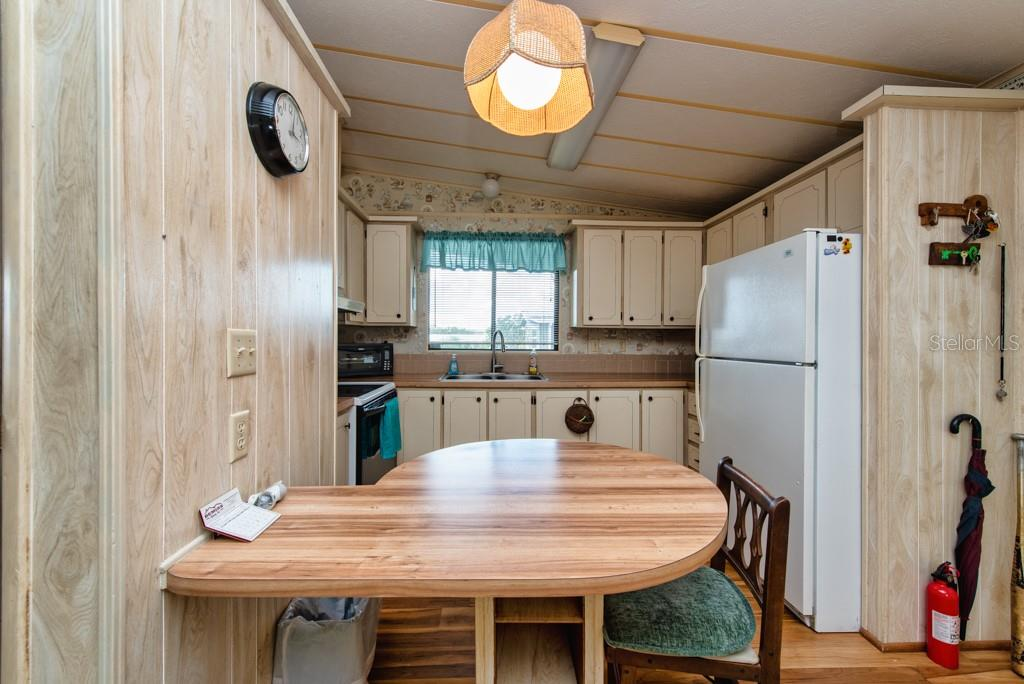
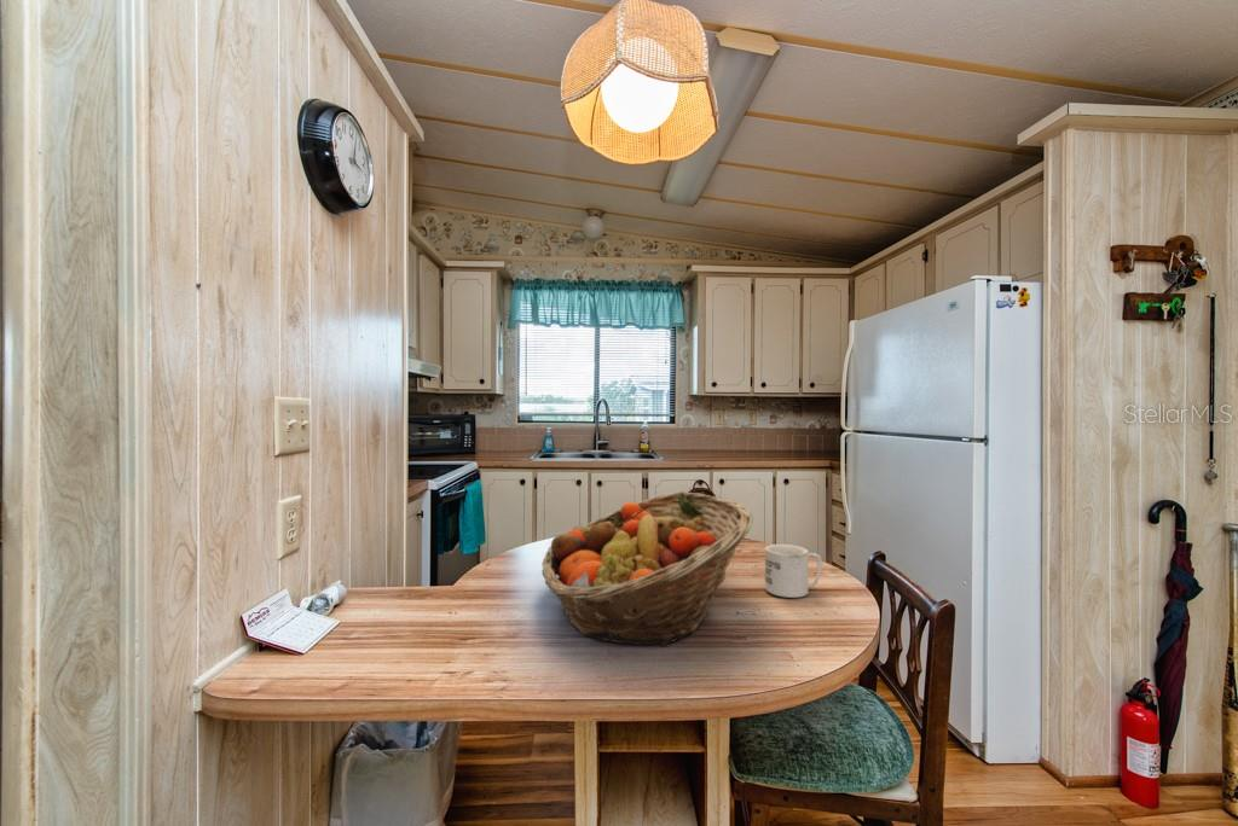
+ fruit basket (642, 554)
+ mug (793, 570)
